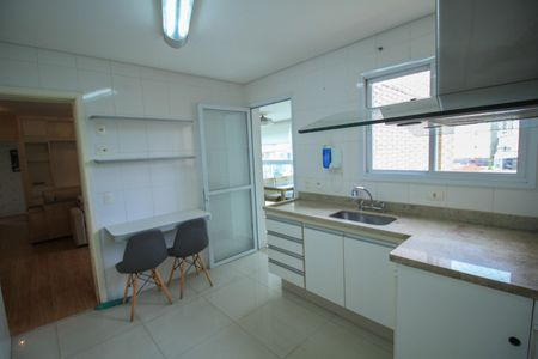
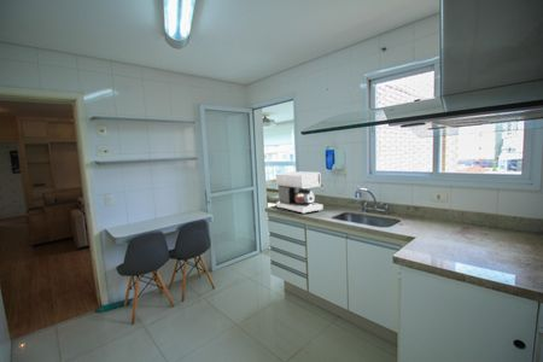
+ coffee maker (297, 191)
